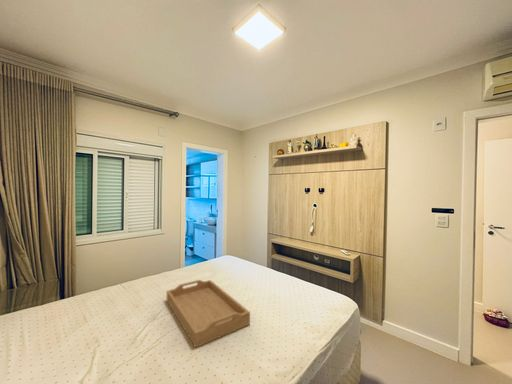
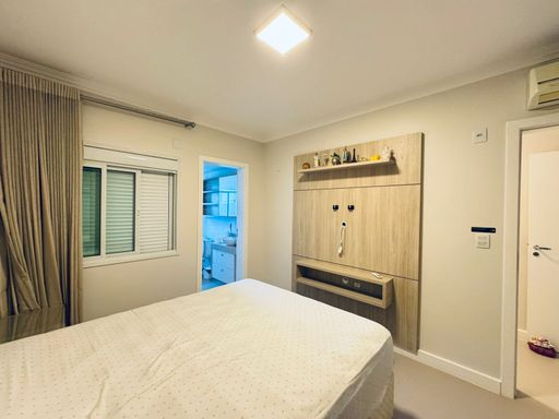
- serving tray (204, 304)
